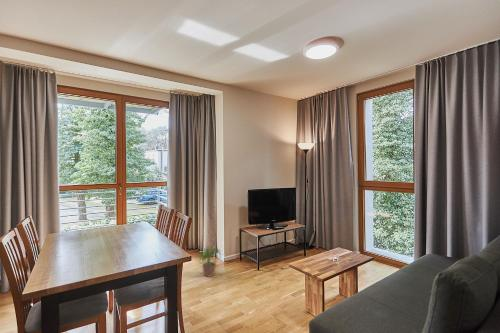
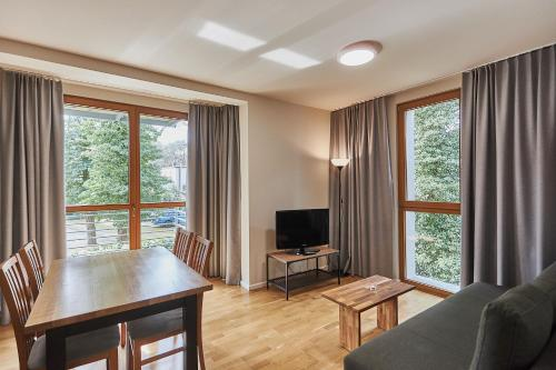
- potted plant (209, 260)
